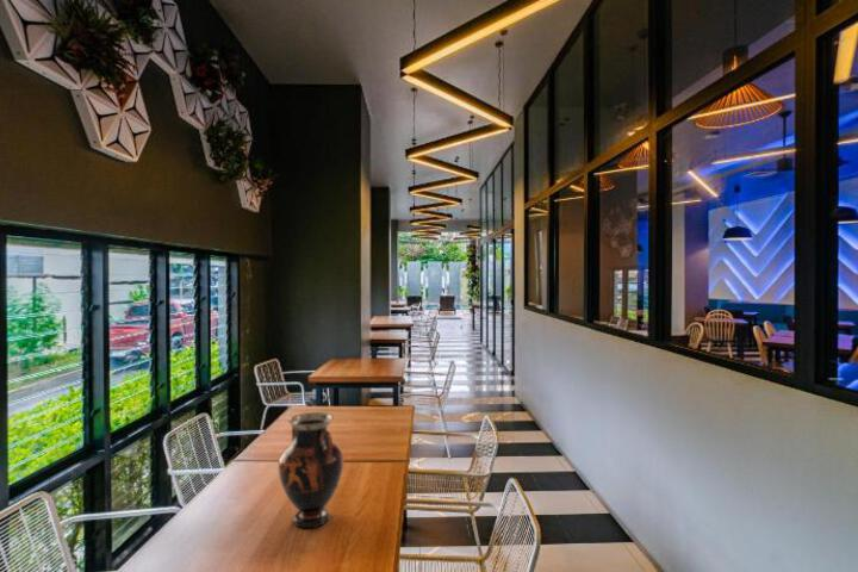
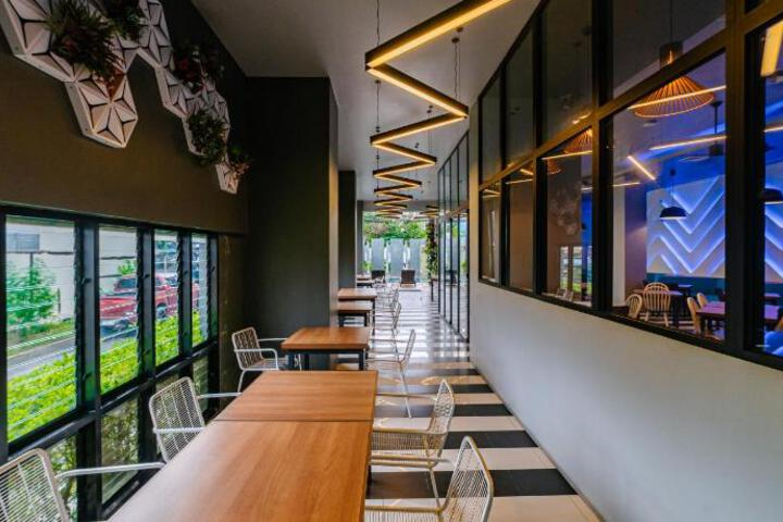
- vase (311, 468)
